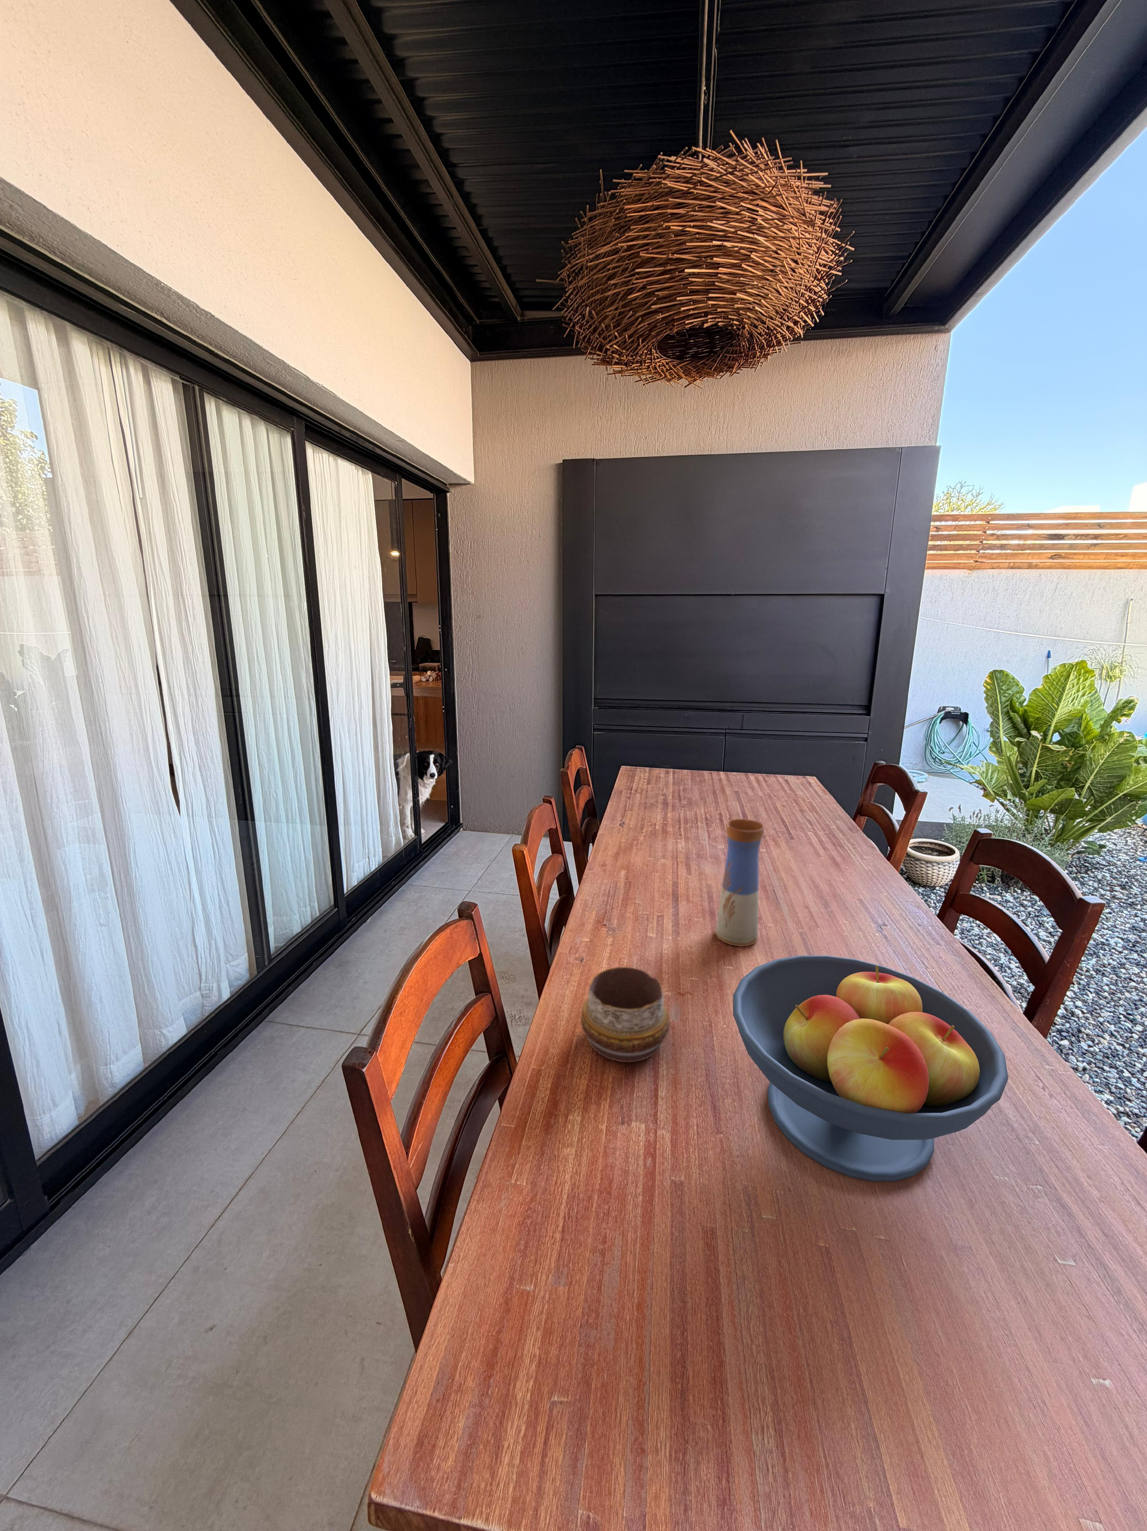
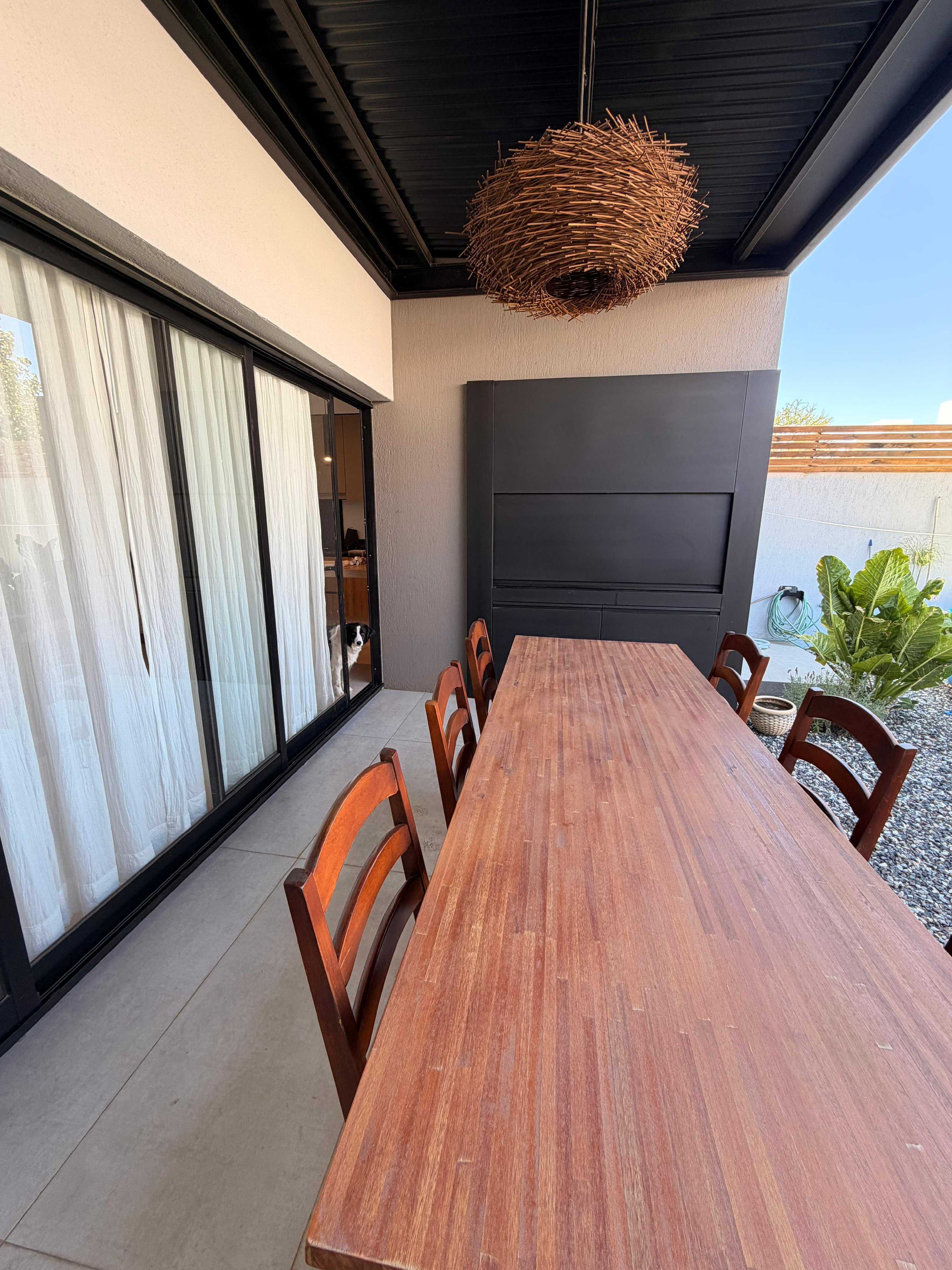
- fruit bowl (855, 1052)
- decorative bowl (625, 1014)
- vase (741, 881)
